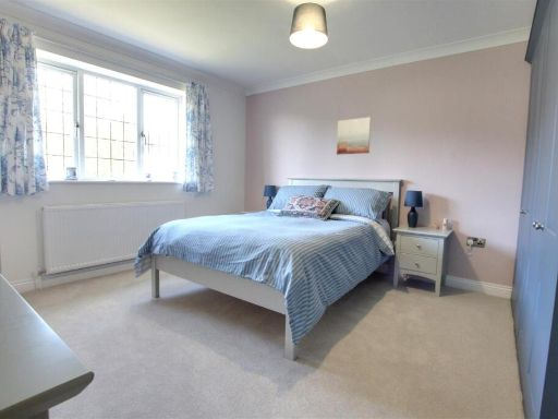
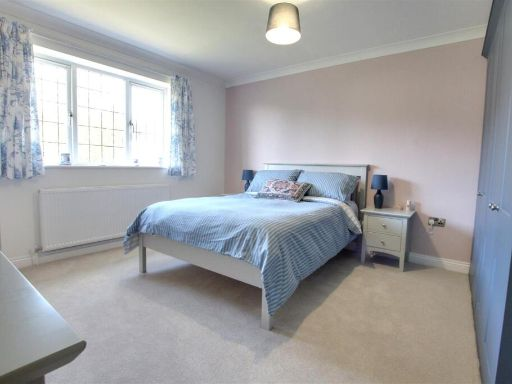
- wall art (353, 136)
